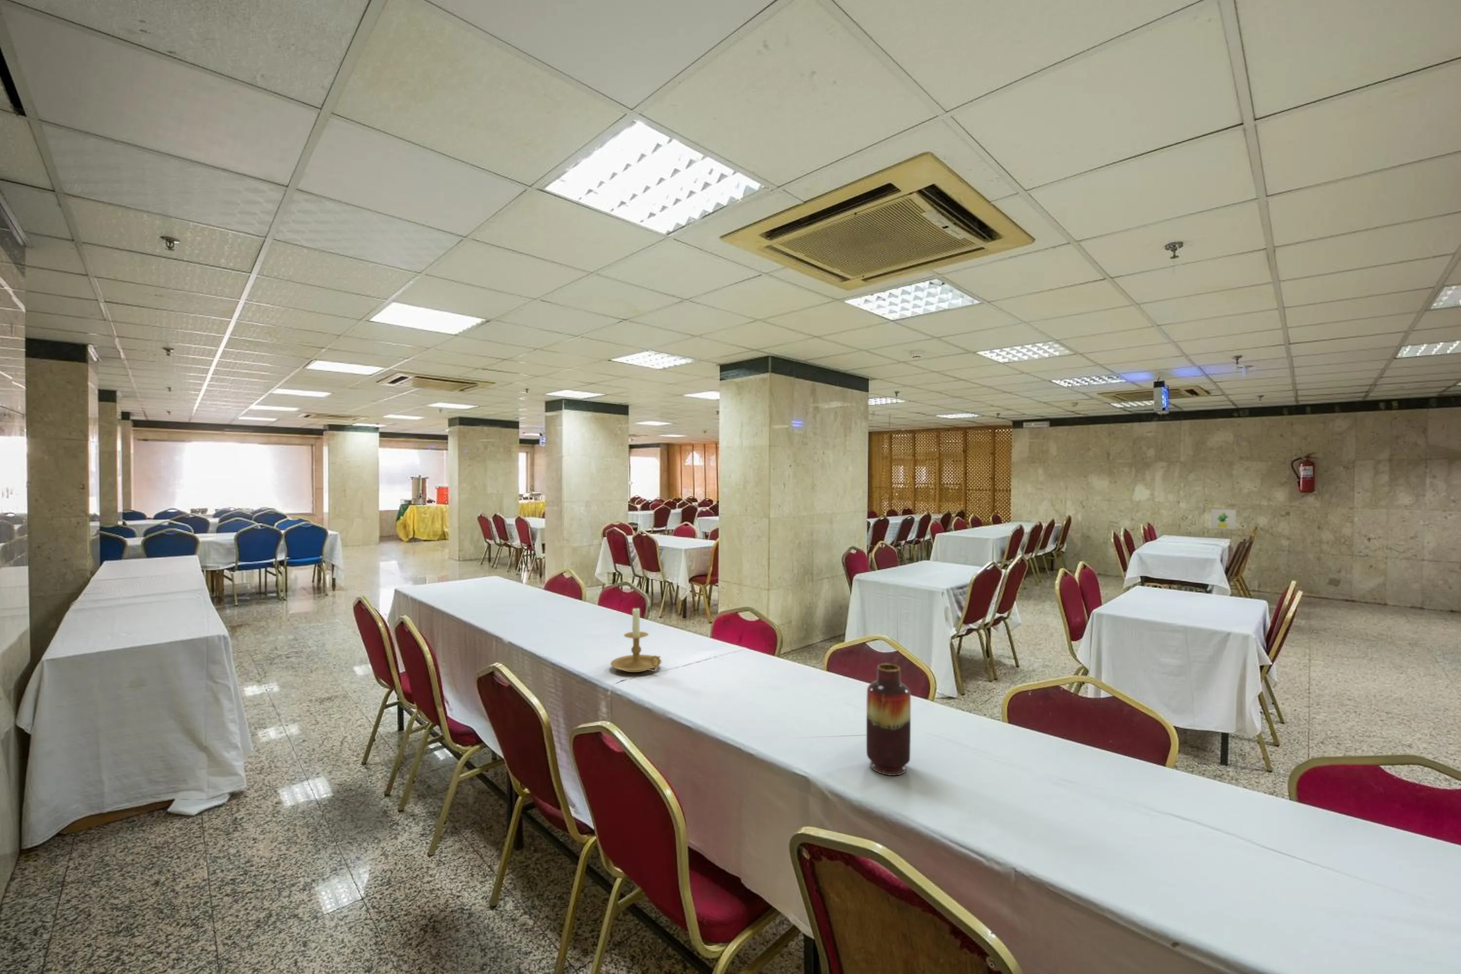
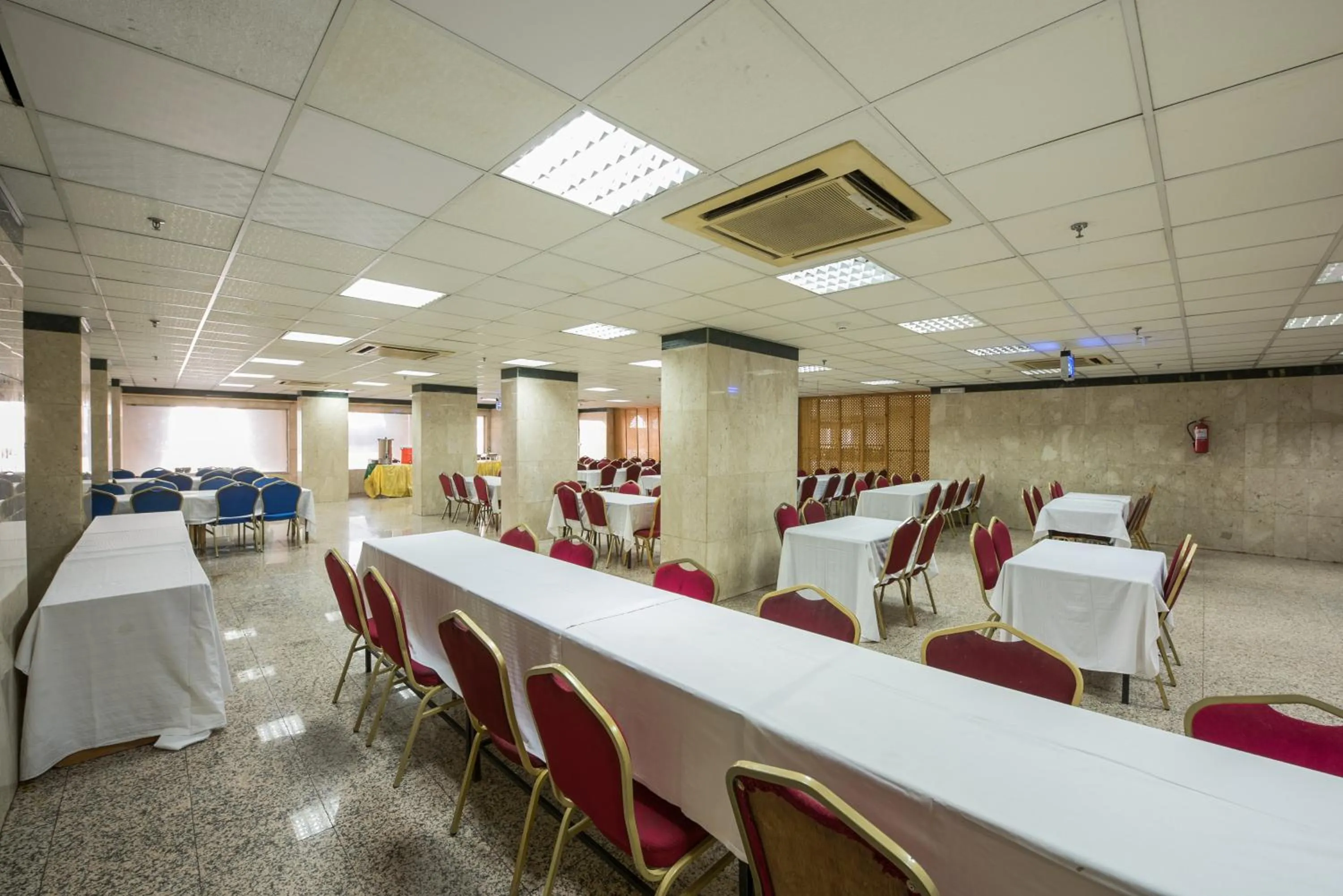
- vase (889, 716)
- candle holder (636, 637)
- wall art (1223, 519)
